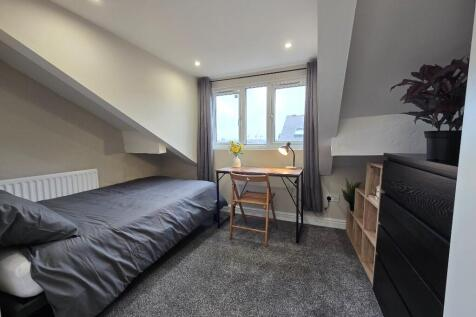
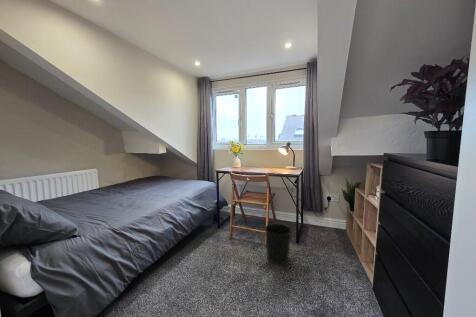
+ wastebasket (277, 243)
